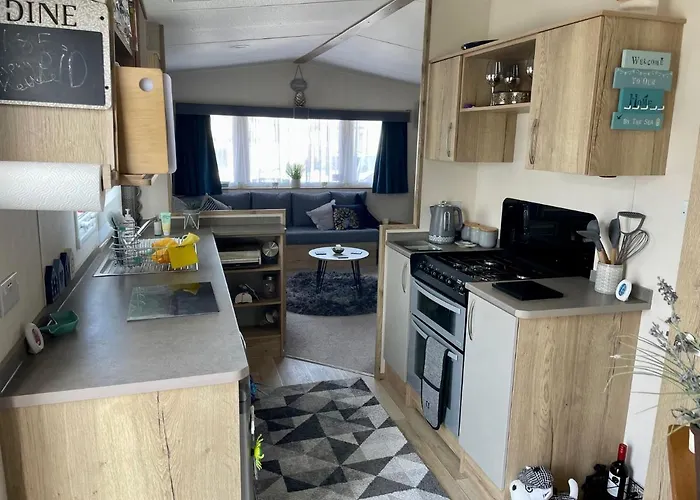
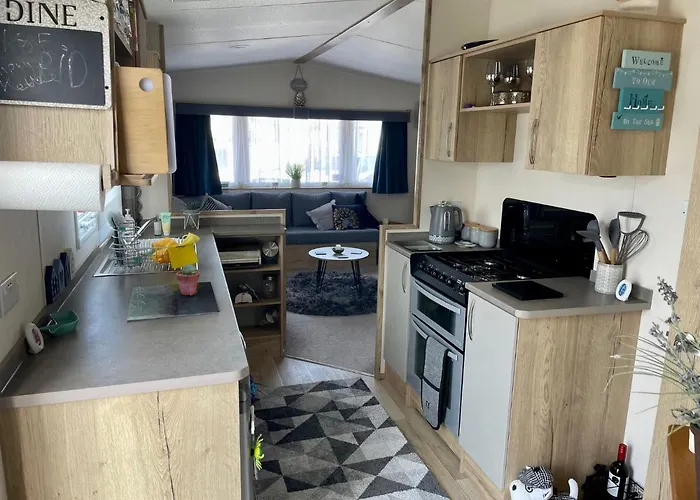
+ potted succulent (188, 278)
